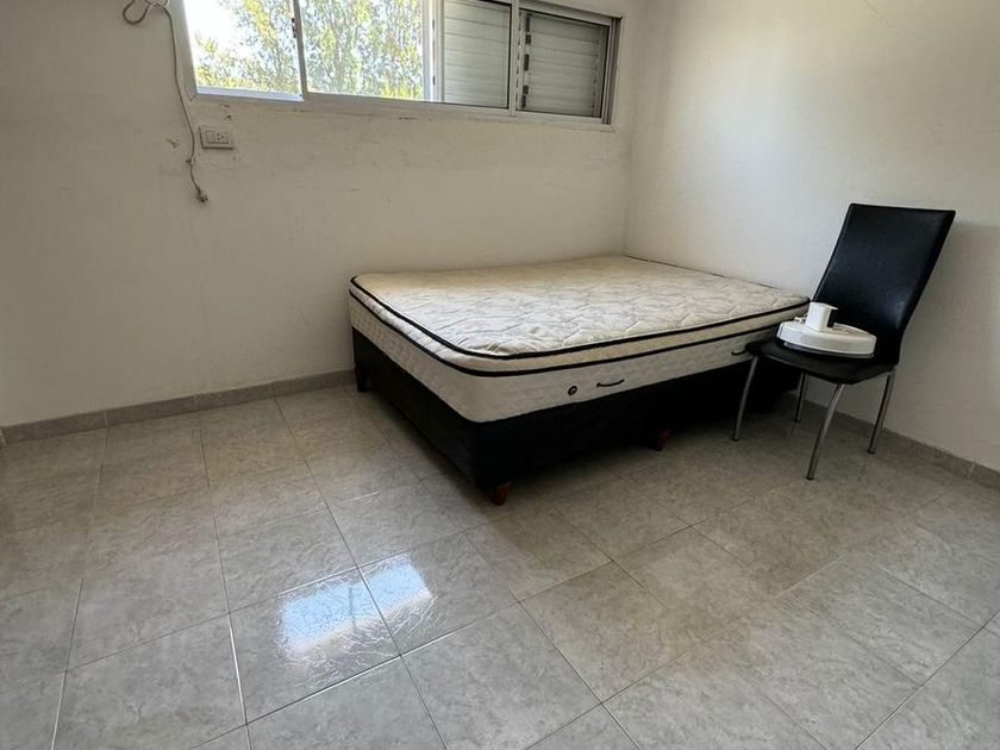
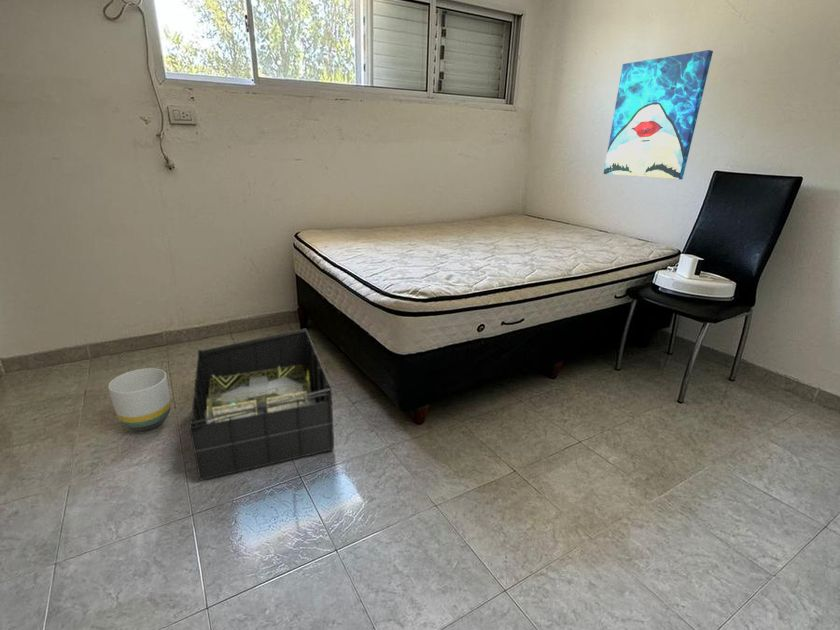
+ storage bin (262, 394)
+ planter (143, 402)
+ wall art (651, 119)
